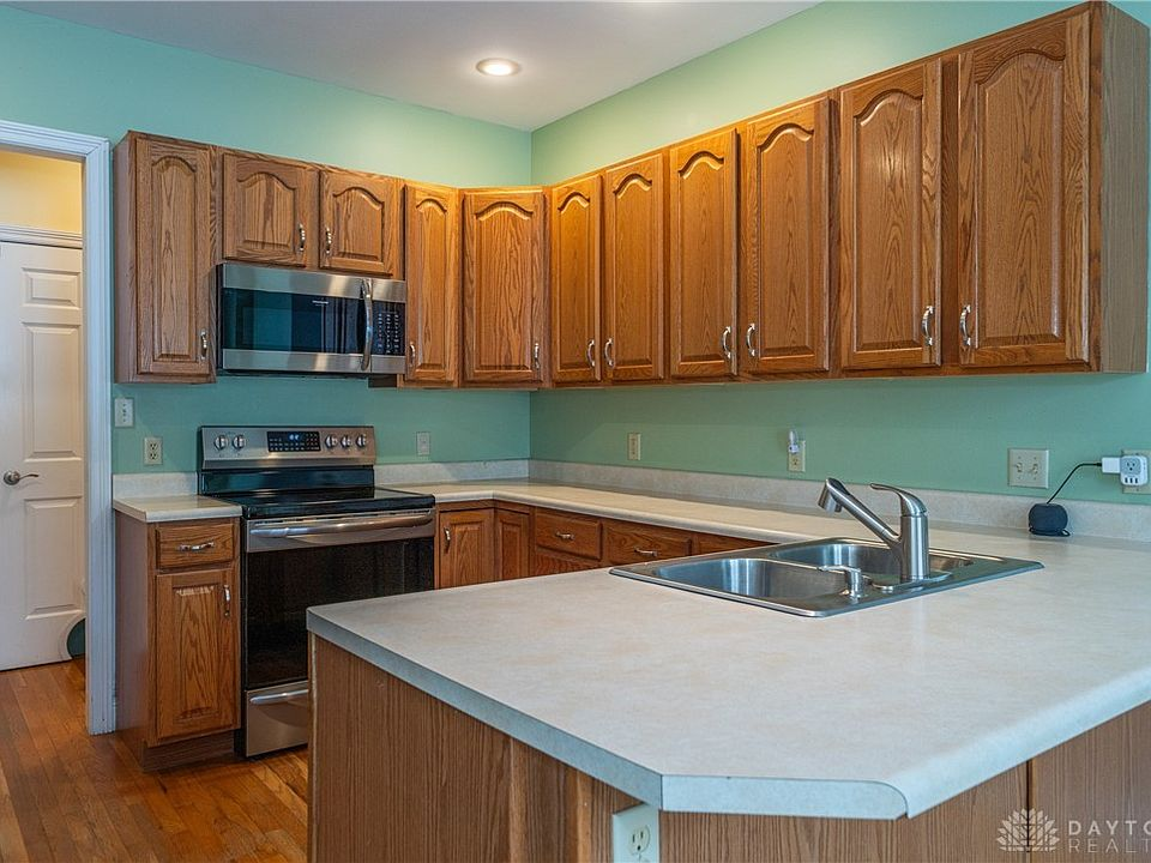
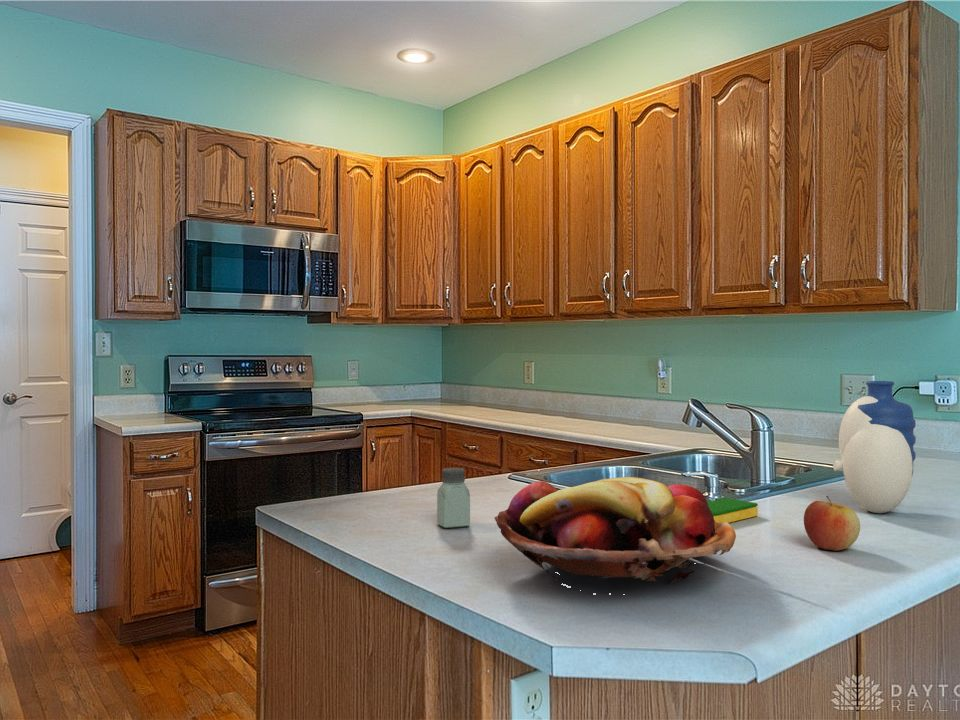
+ fruit basket (617, 523)
+ apple (831, 522)
+ vase (875, 446)
+ saltshaker (453, 496)
+ dish sponge (720, 511)
